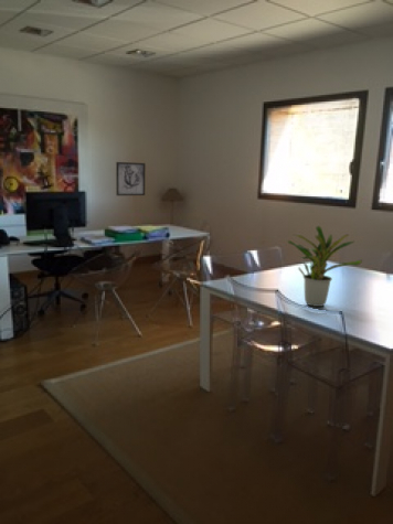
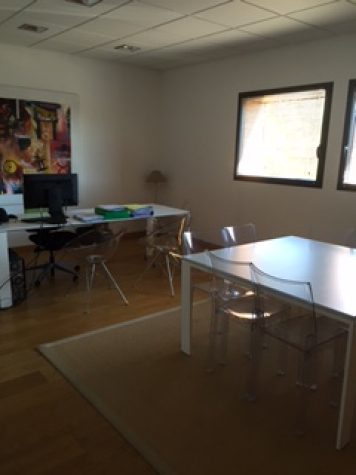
- wall art (130, 179)
- potted plant (320, 266)
